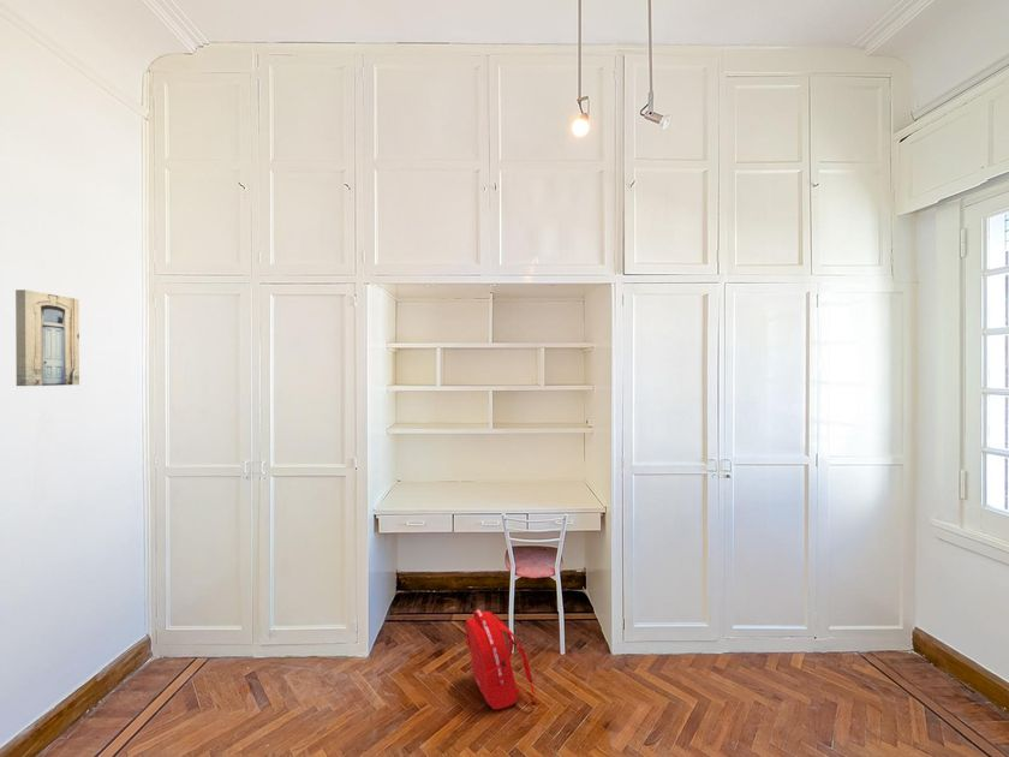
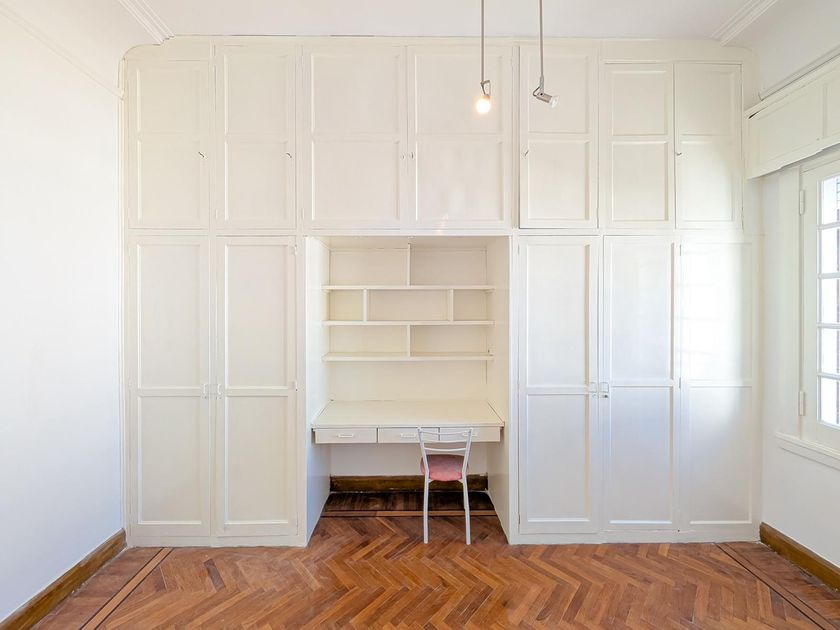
- backpack (496, 650)
- wall art (49, 340)
